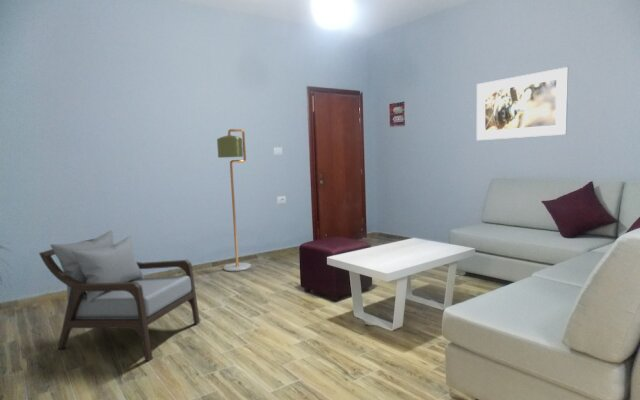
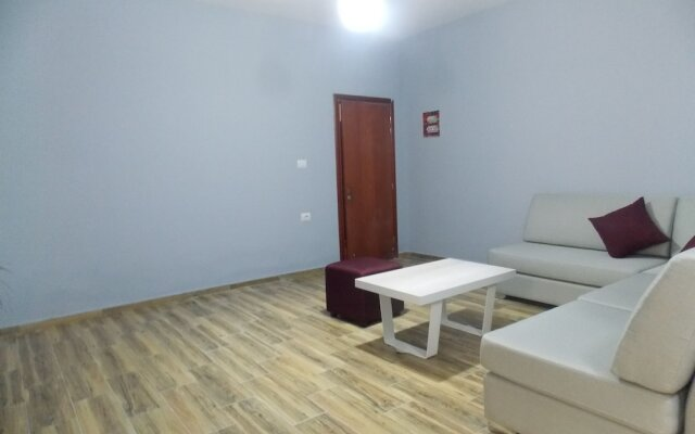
- armchair (122, 286)
- floor lamp (234, 200)
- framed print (518, 107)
